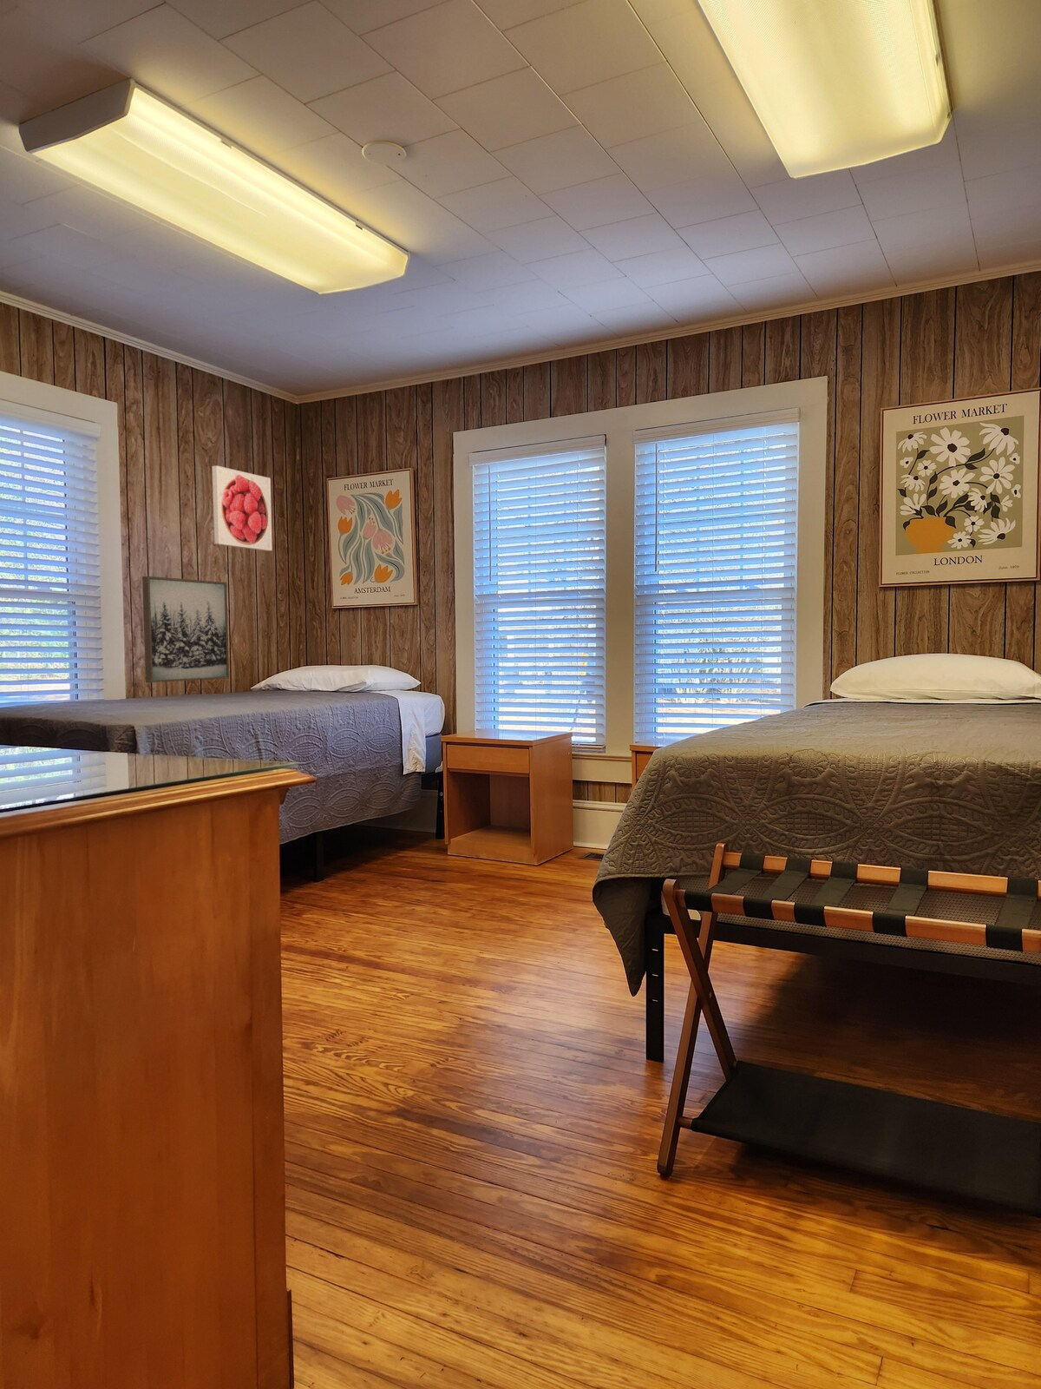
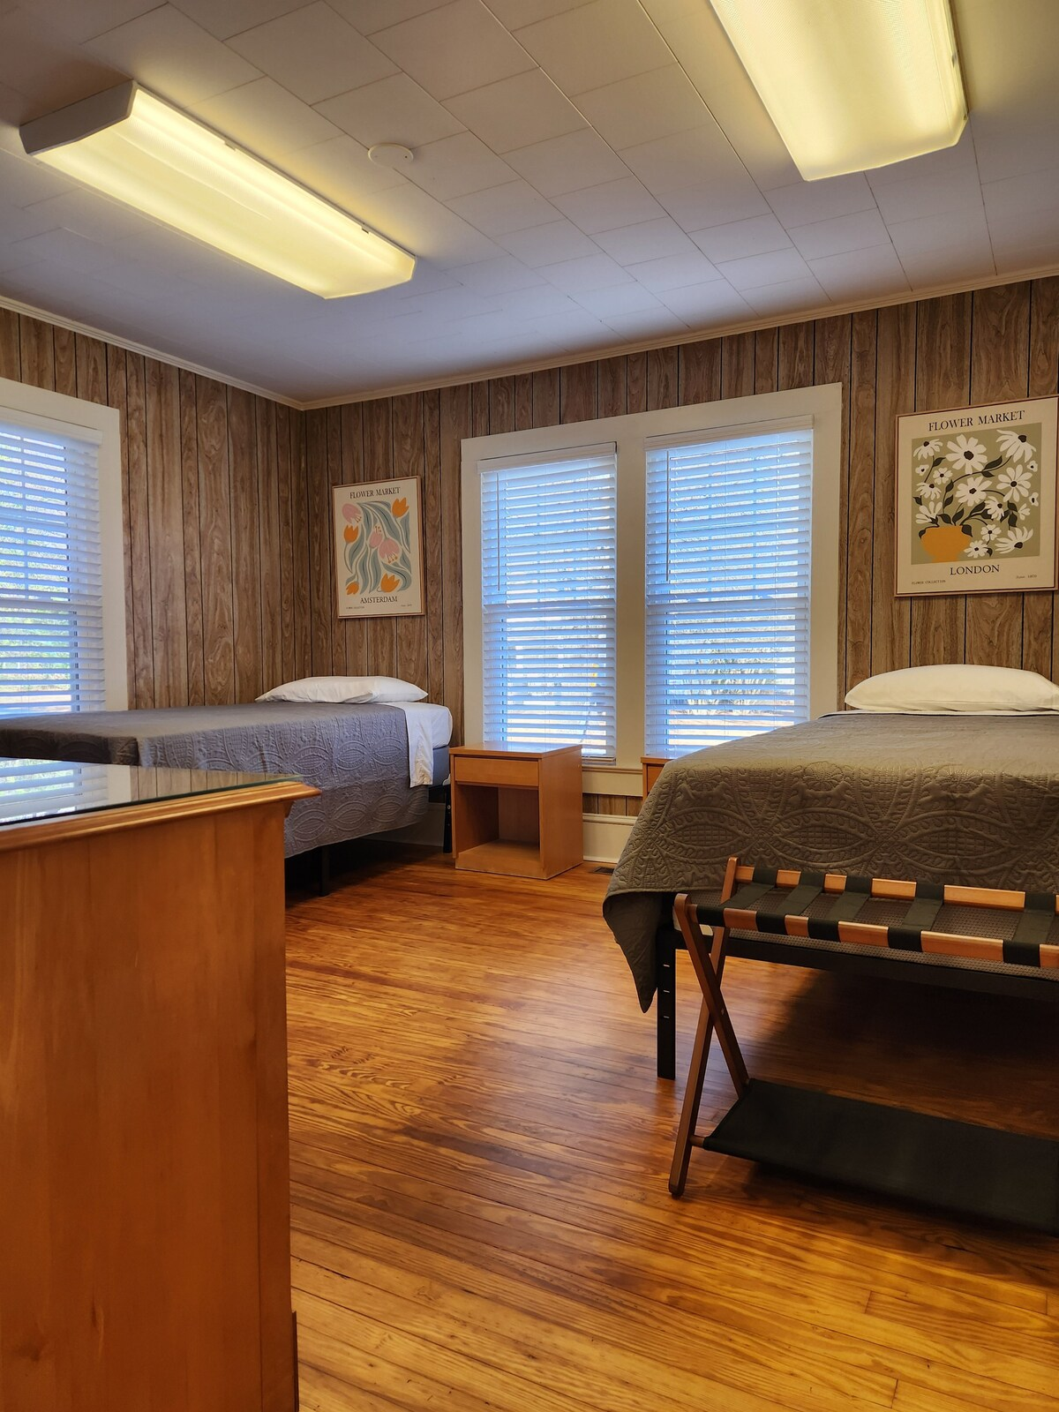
- wall art (187, 629)
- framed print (243, 510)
